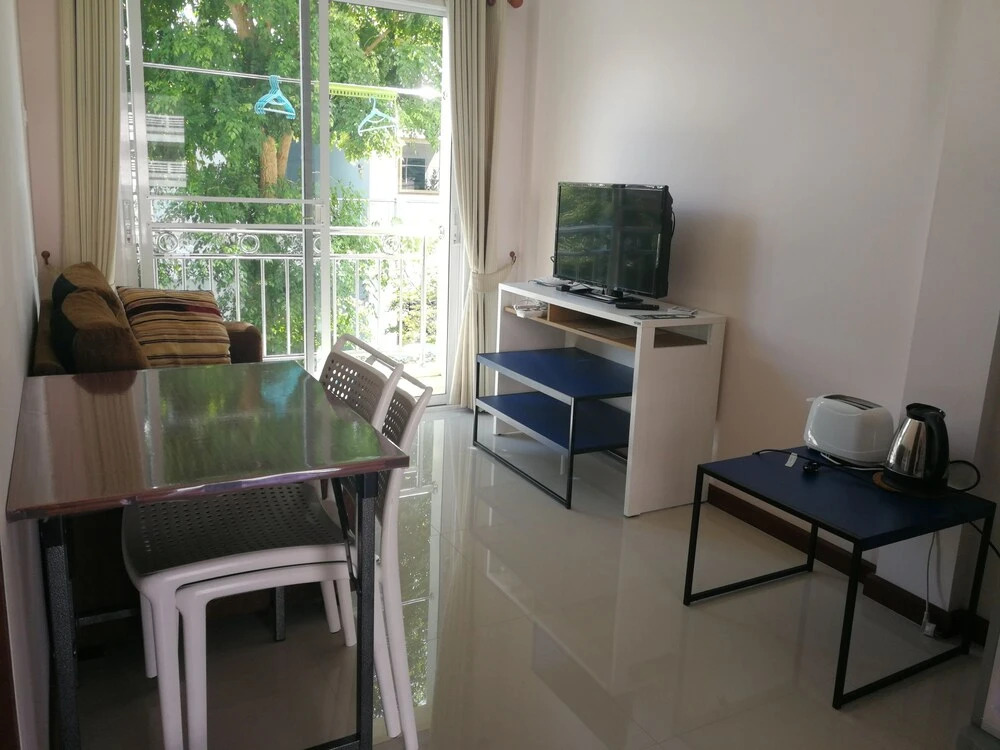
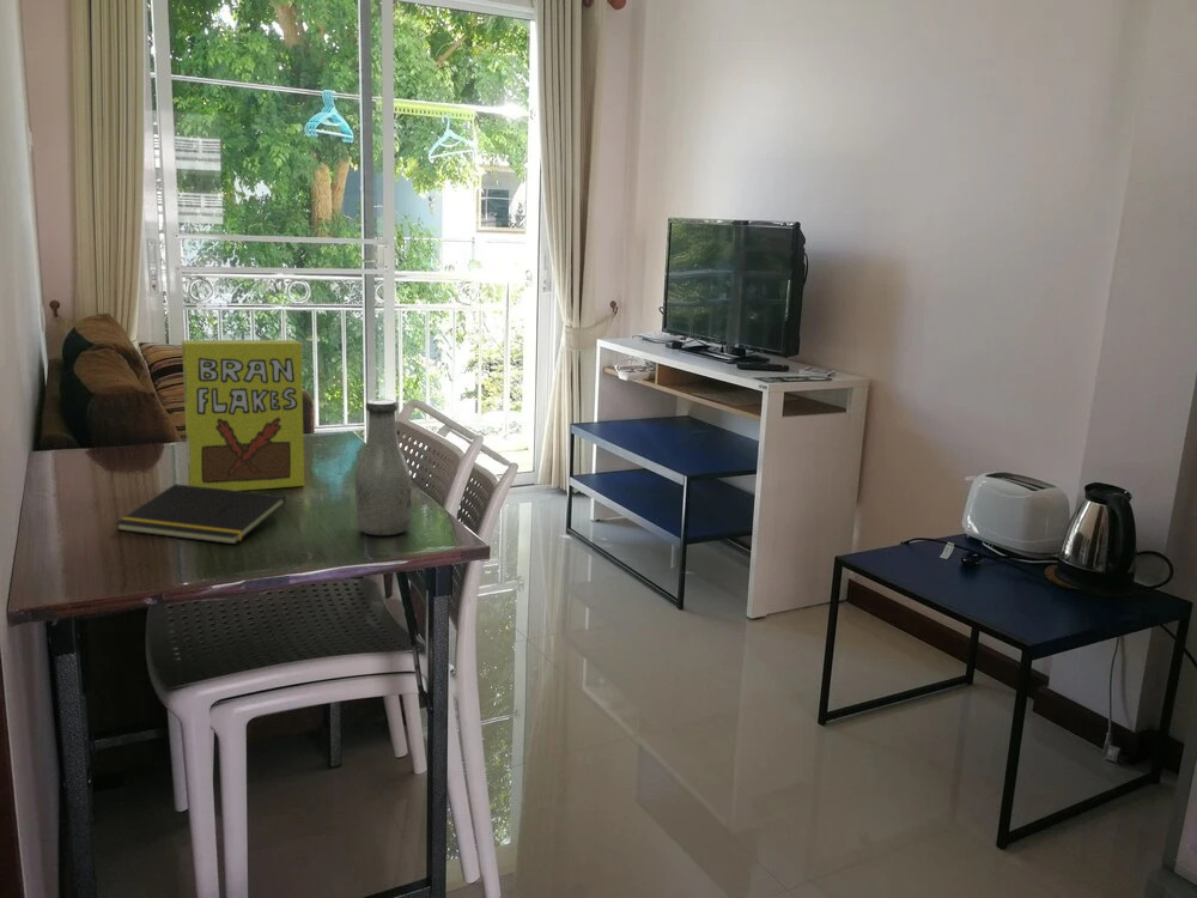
+ notepad (202, 511)
+ bottle (383, 466)
+ cereal box (244, 414)
